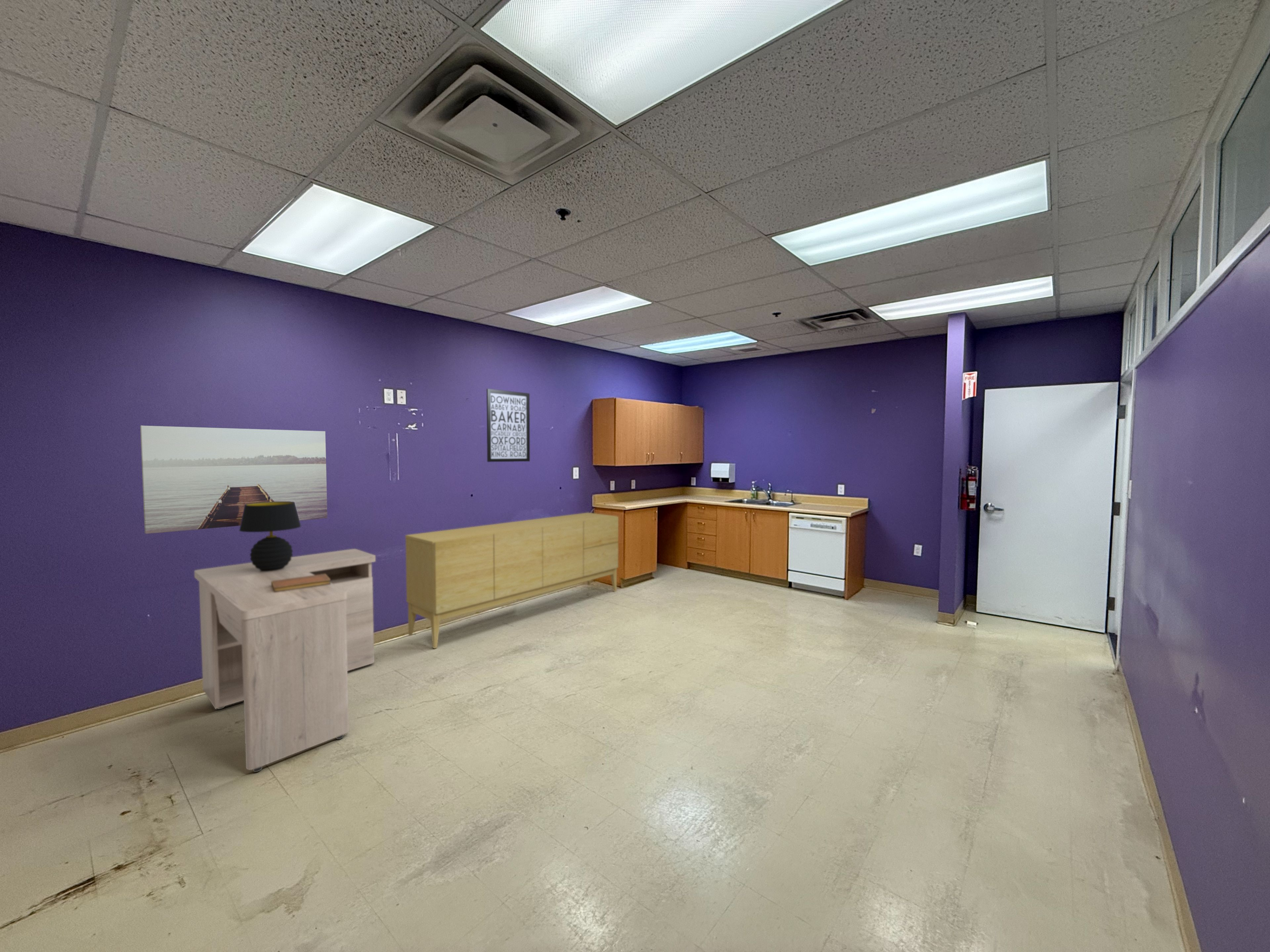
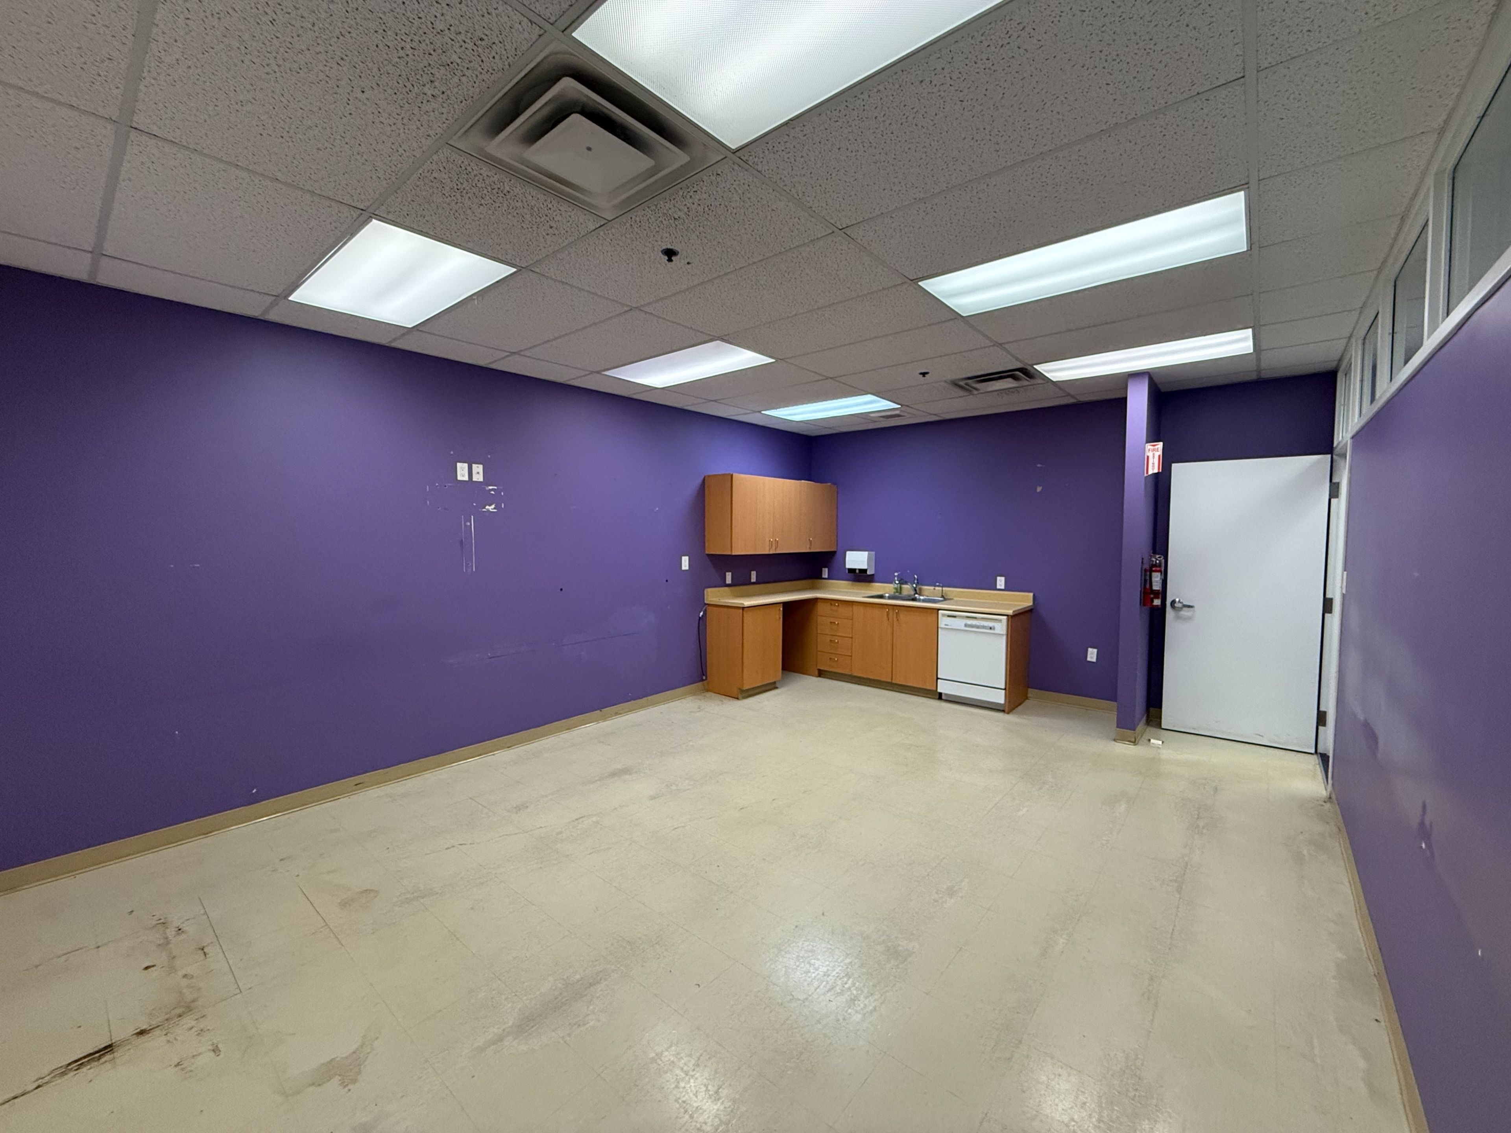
- notebook (301, 582)
- sideboard (527, 568)
- table lamp (271, 536)
- wall art (509, 426)
- desk (314, 636)
- wall art (244, 477)
